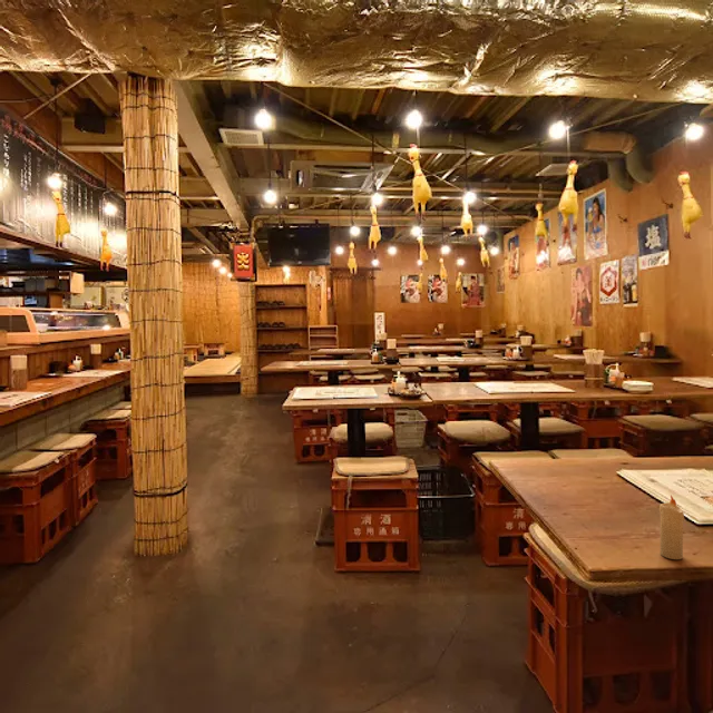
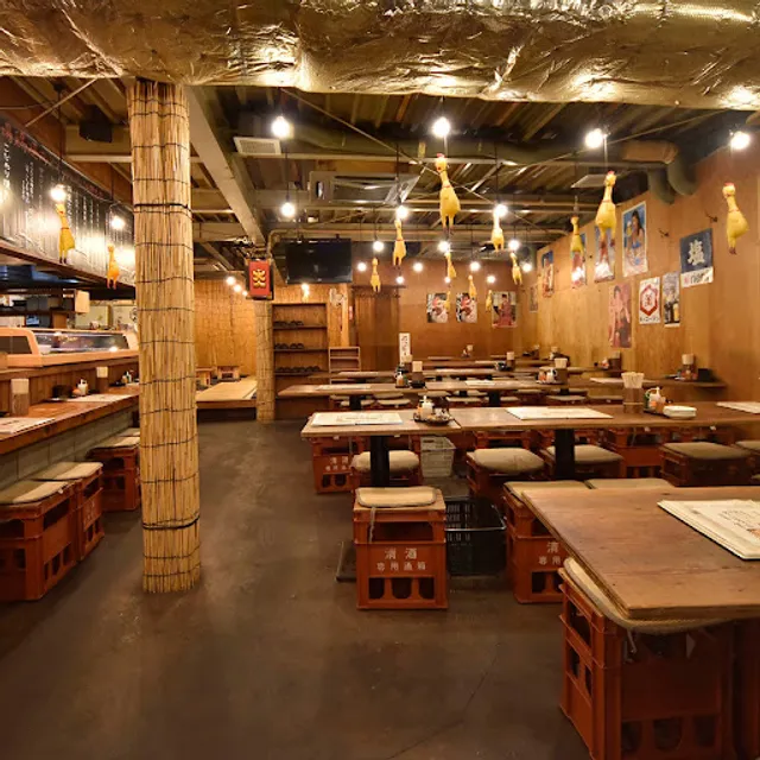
- candle (671, 525)
